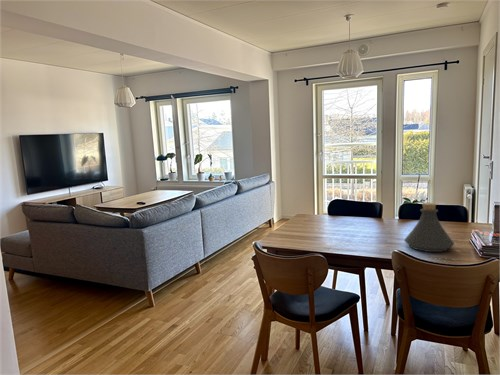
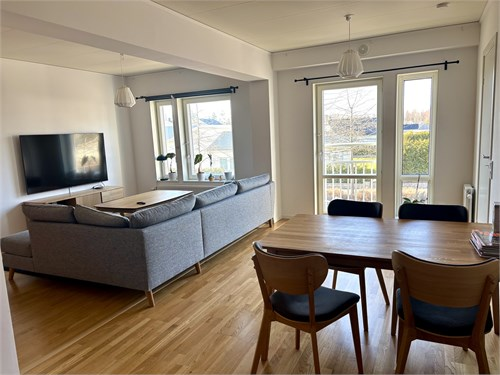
- bottle (428, 225)
